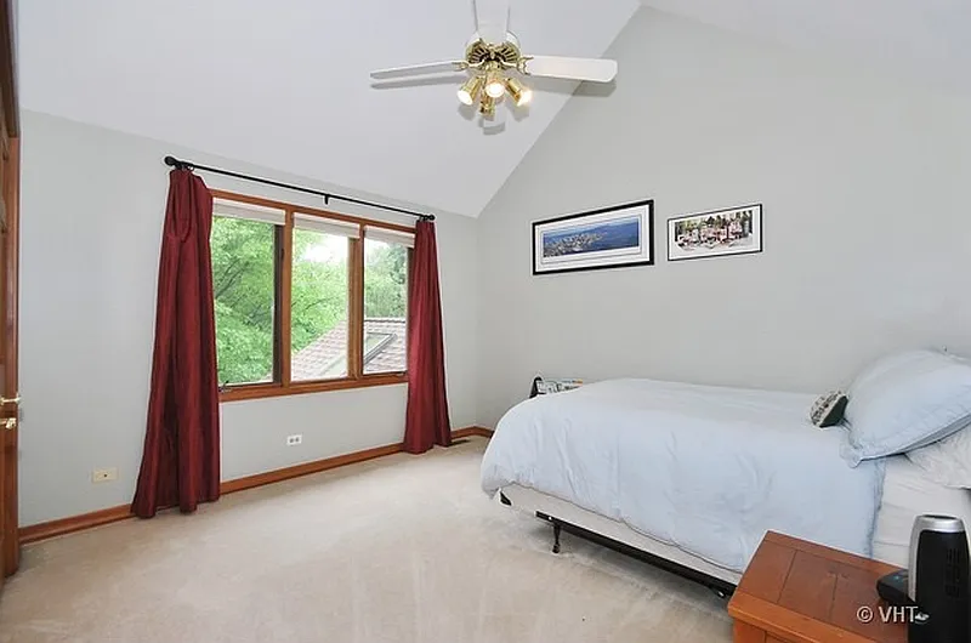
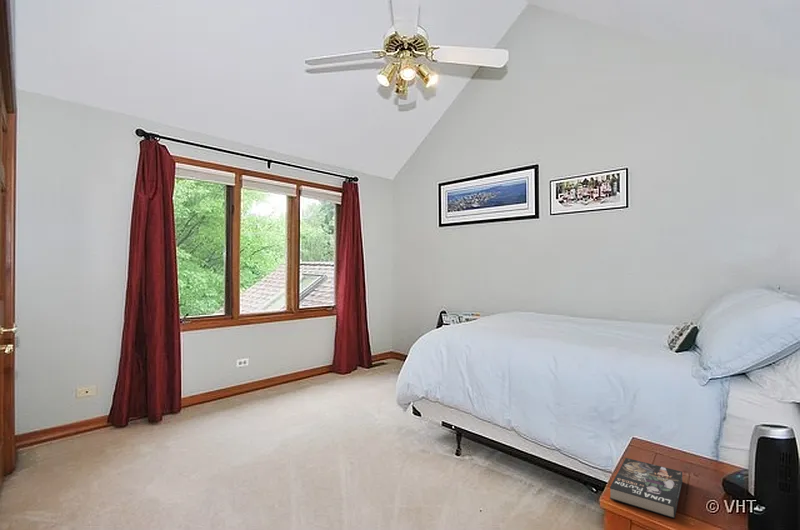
+ book (647, 484)
